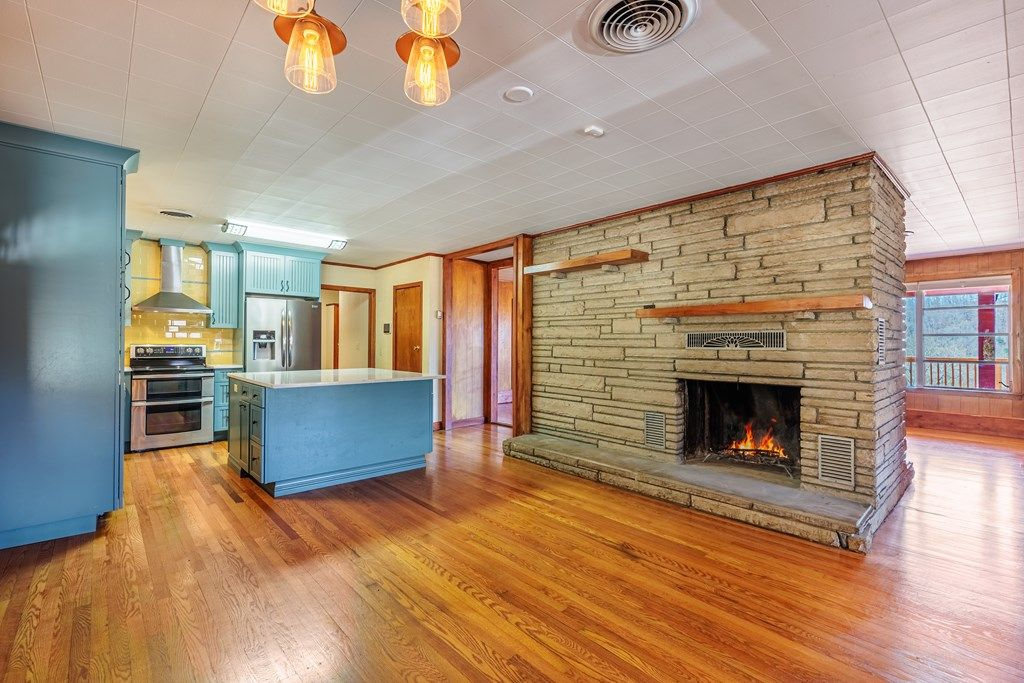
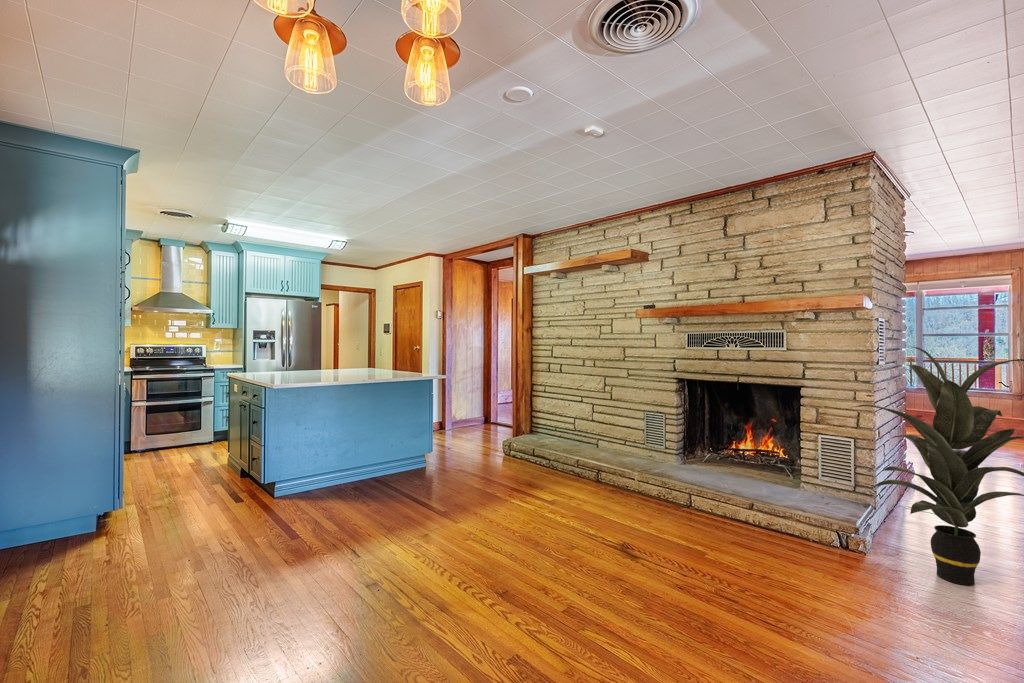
+ indoor plant (943, 459)
